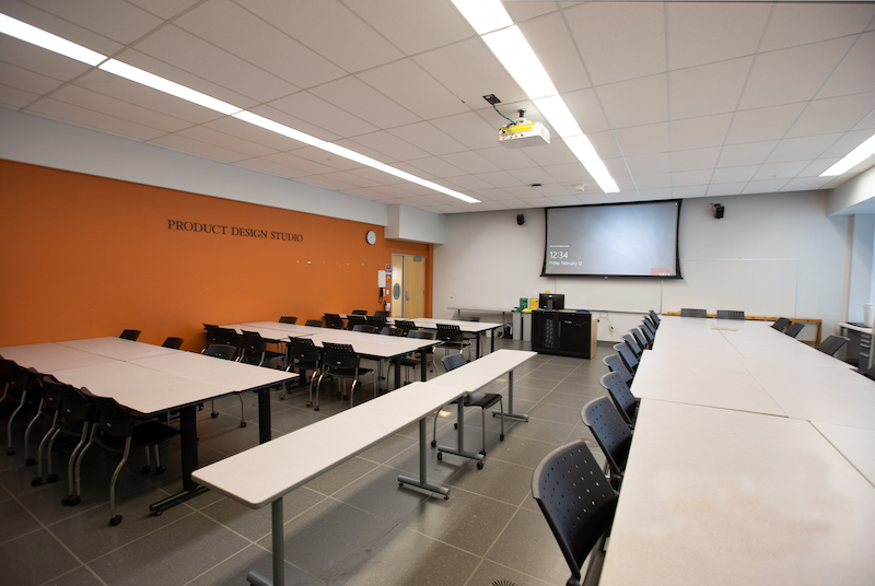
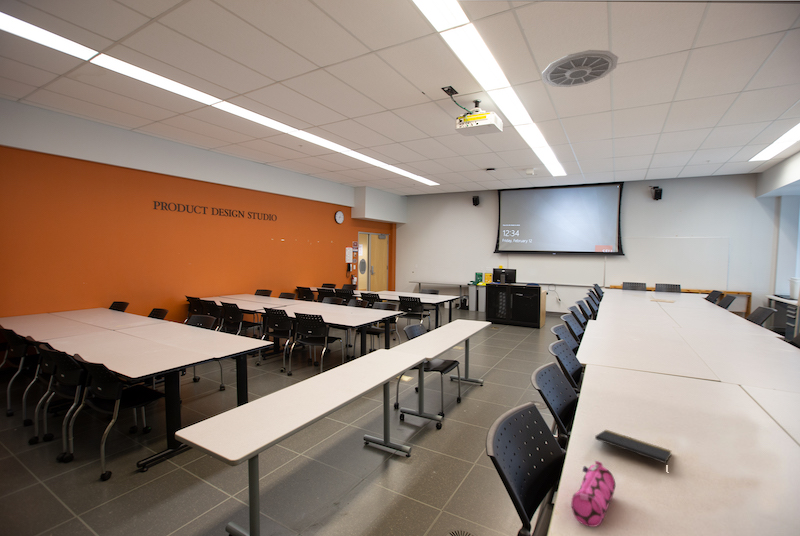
+ notepad (632, 444)
+ pencil case (593, 491)
+ ceiling vent (578, 71)
